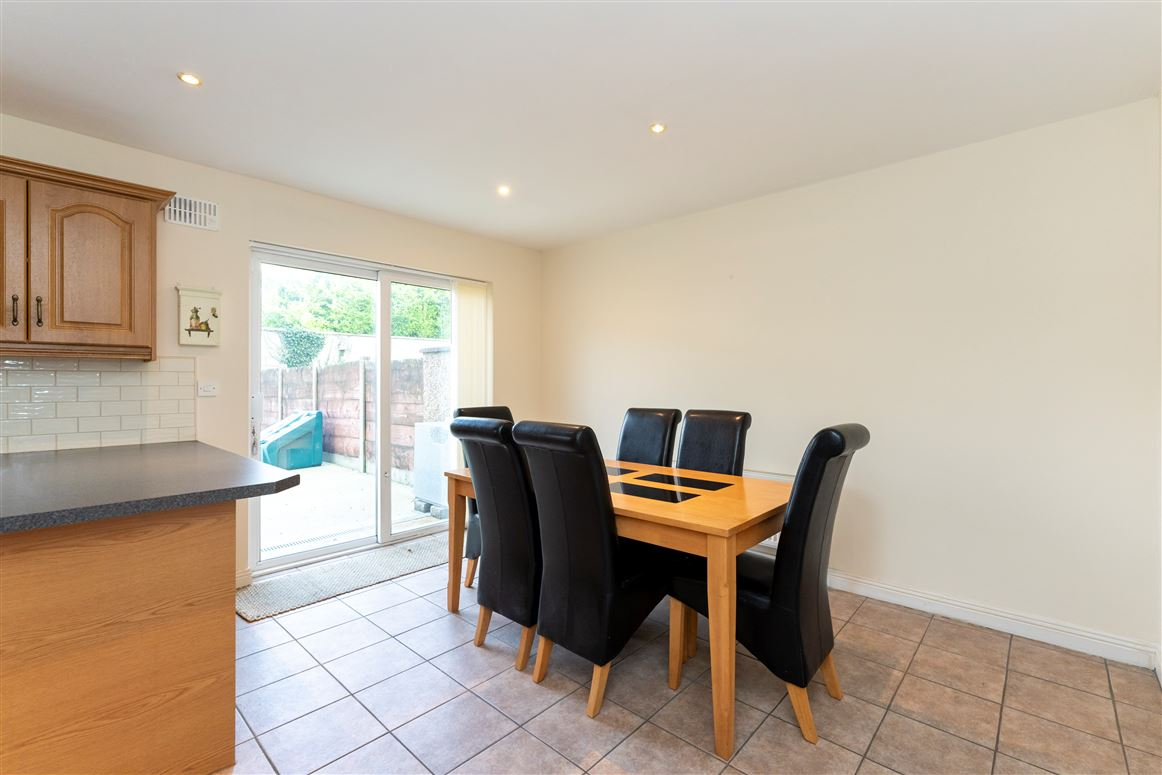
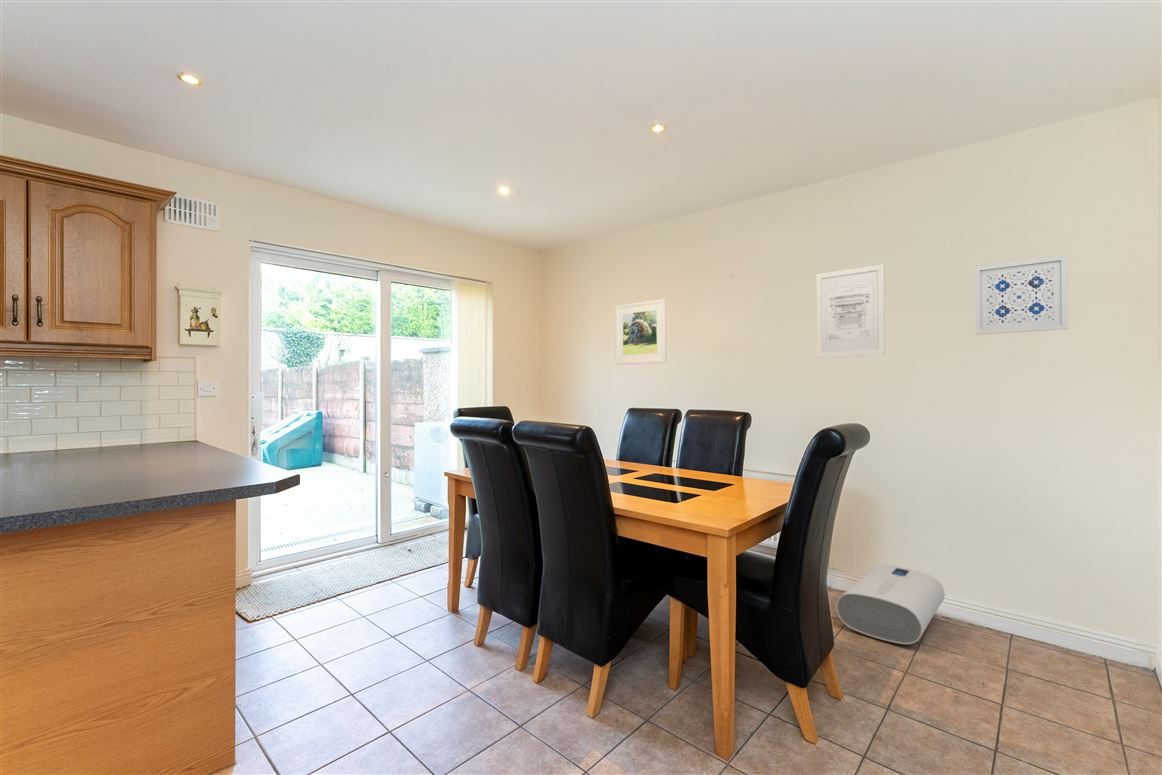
+ water heater (892, 600)
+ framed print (639, 333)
+ wall art (849, 313)
+ wall art (1019, 296)
